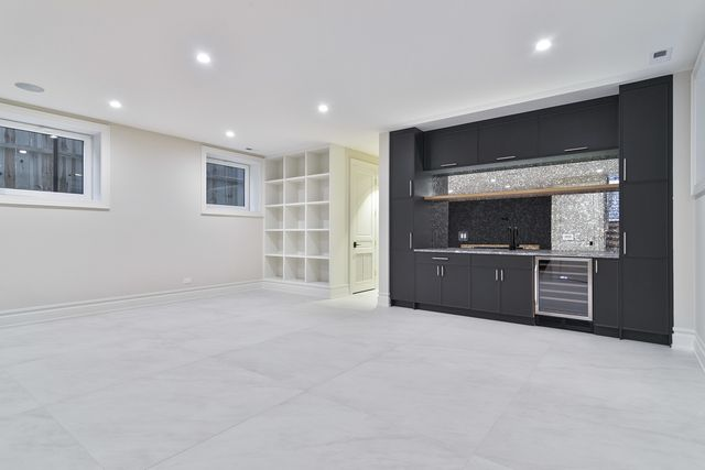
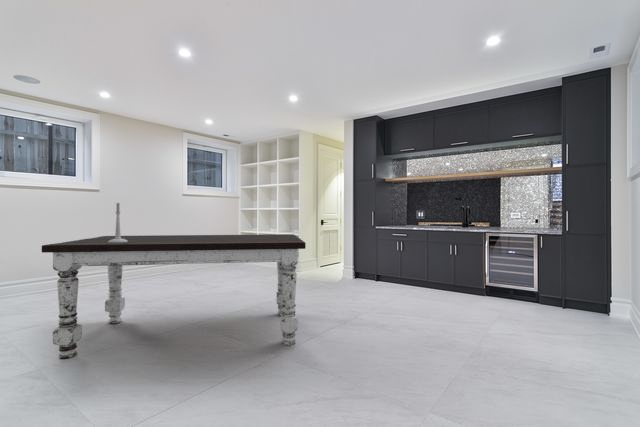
+ candlestick (117, 221)
+ dining table (194, 263)
